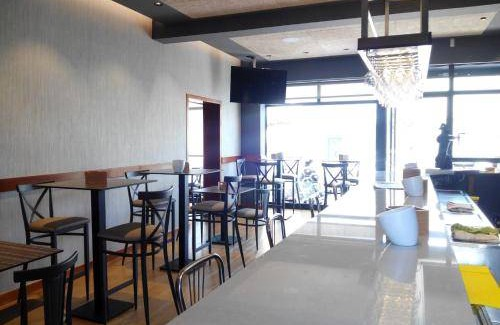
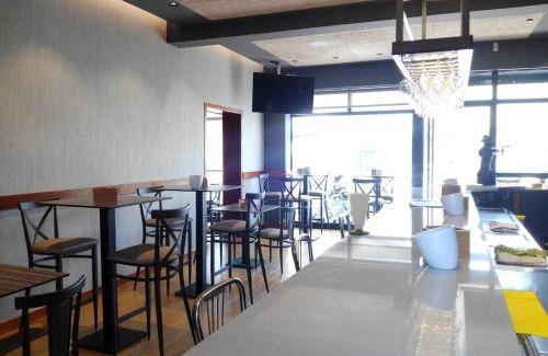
+ cup (358, 213)
